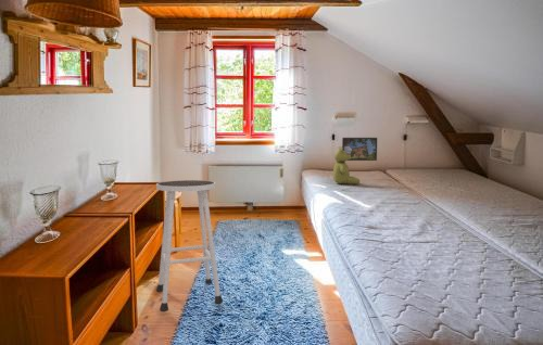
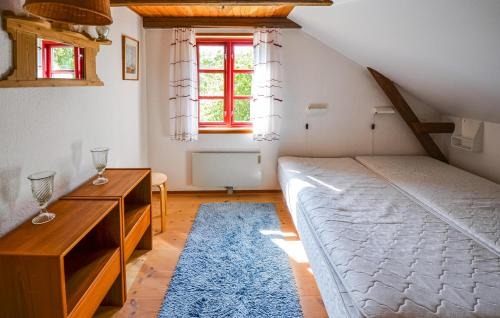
- stool (187, 246)
- stuffed bear (345, 165)
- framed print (359, 149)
